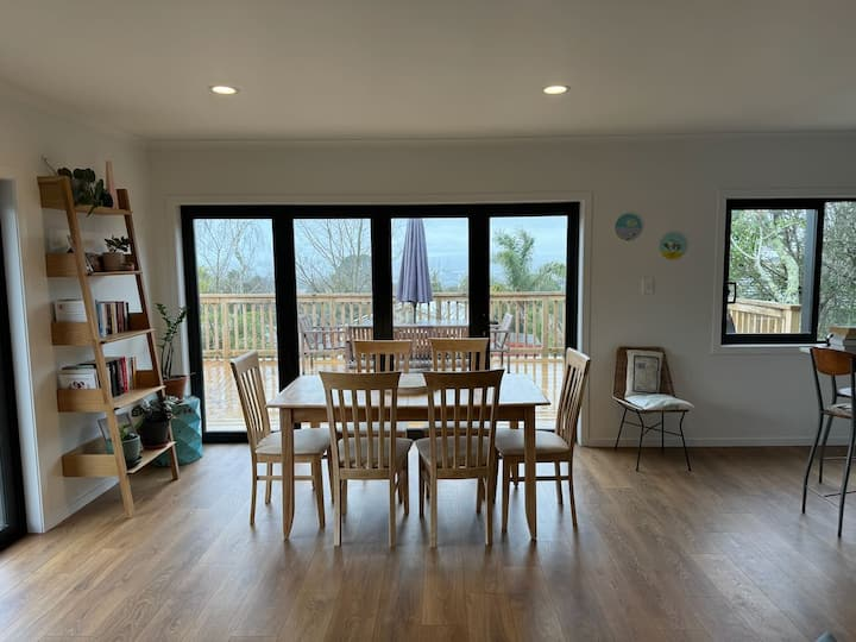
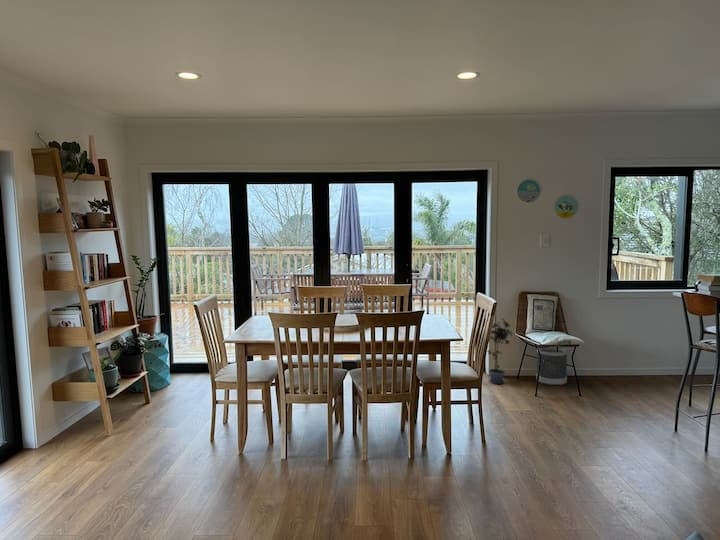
+ potted plant (498, 351)
+ wastebasket (551, 365)
